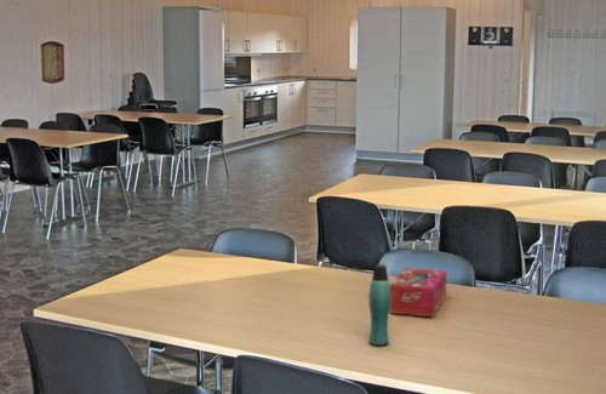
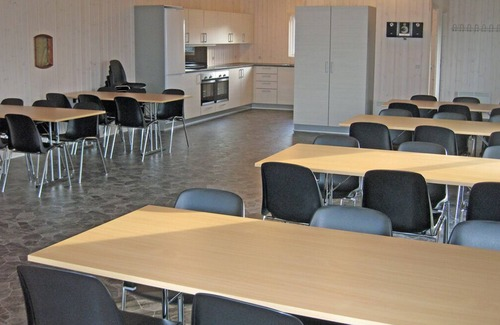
- tissue box (418, 291)
- bottle (379, 304)
